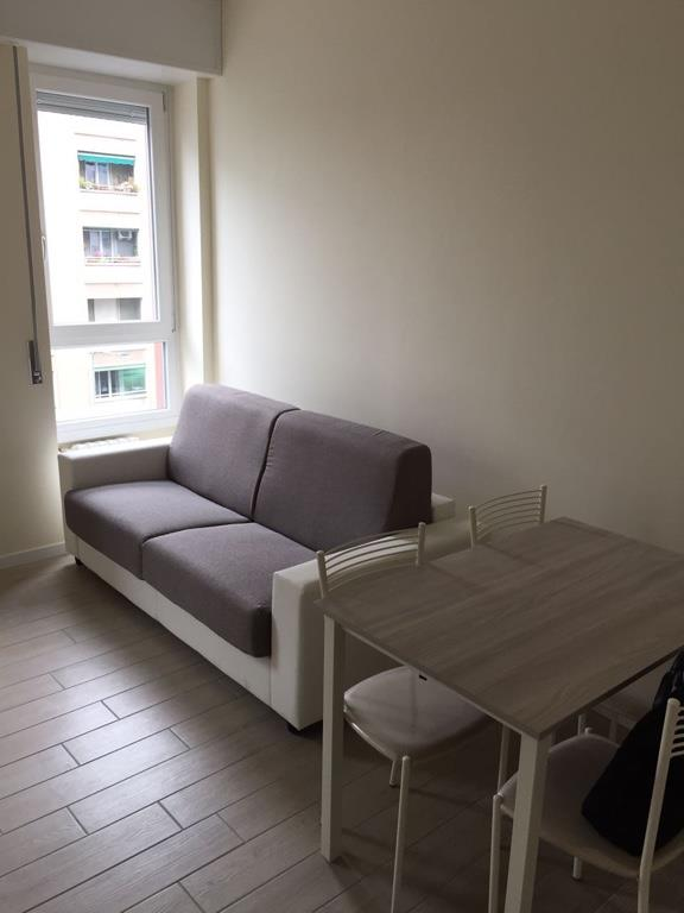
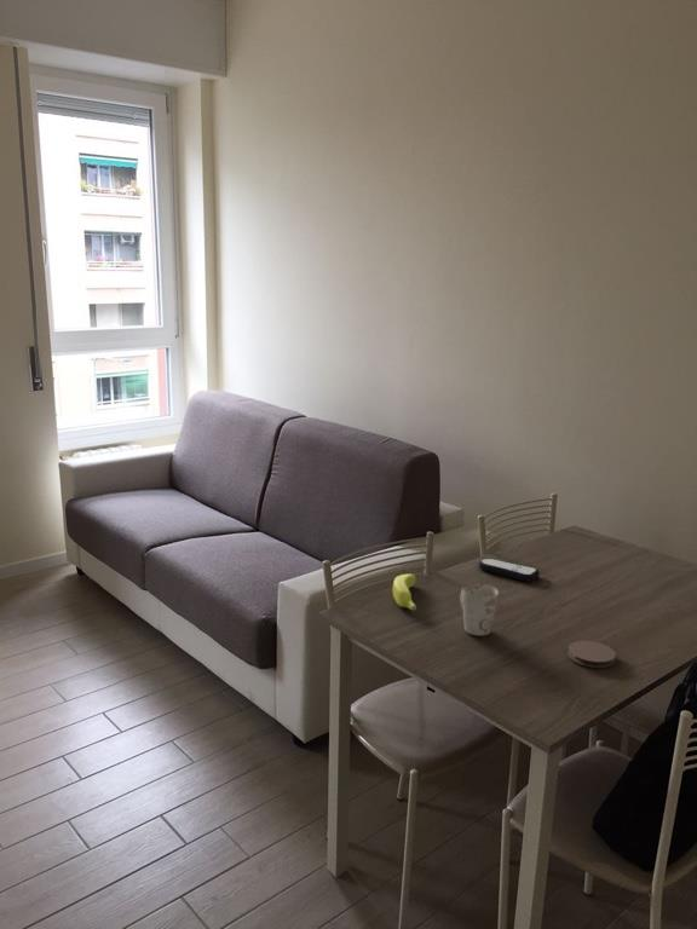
+ mug (473, 606)
+ remote control (507, 569)
+ coaster (591, 653)
+ banana (408, 590)
